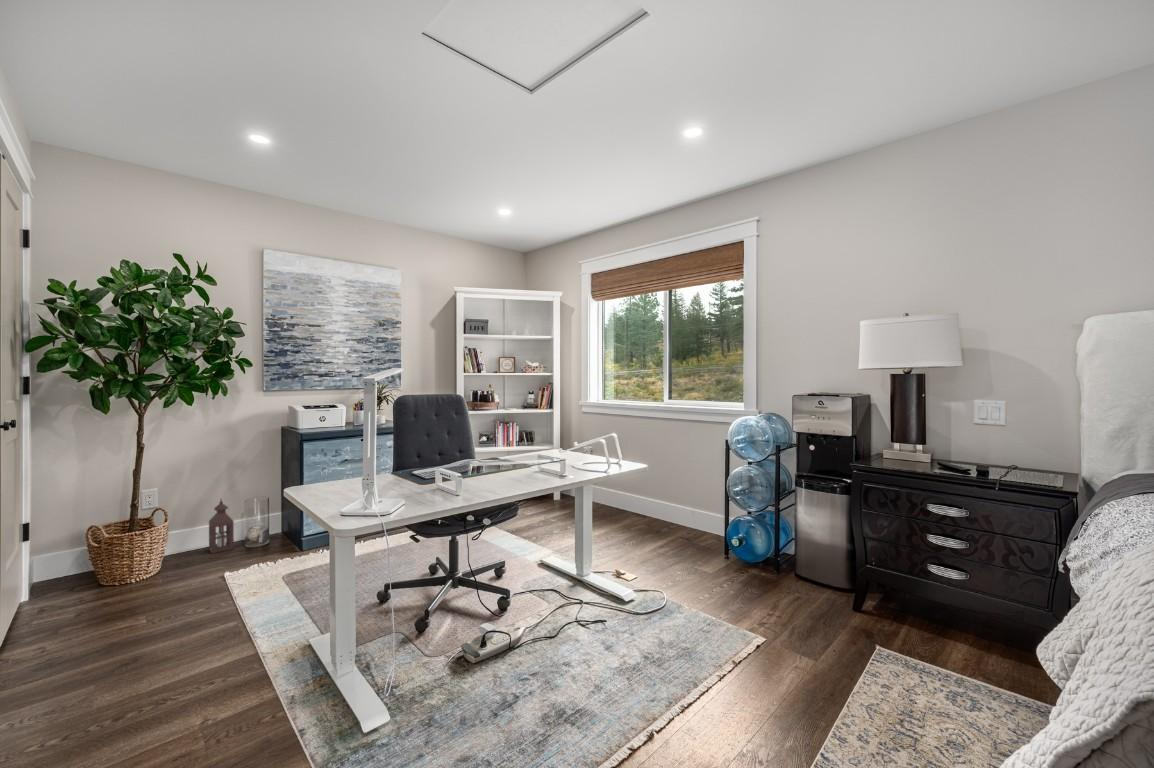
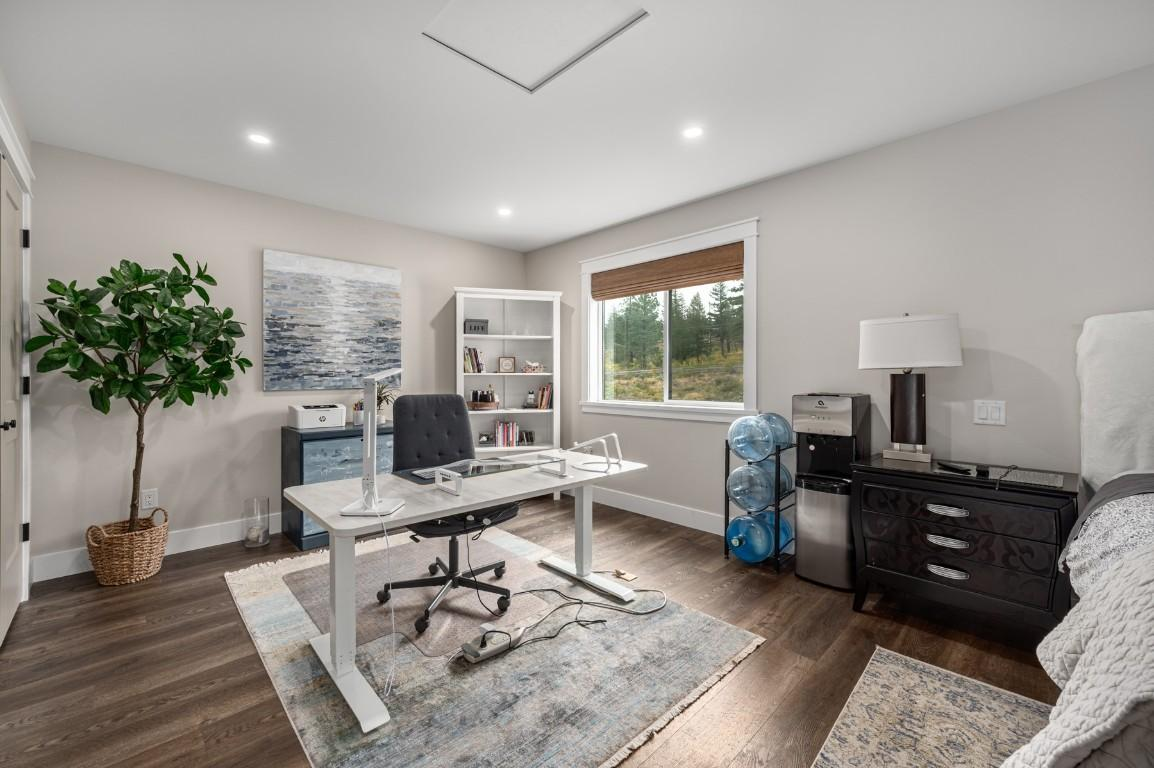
- lantern (221, 523)
